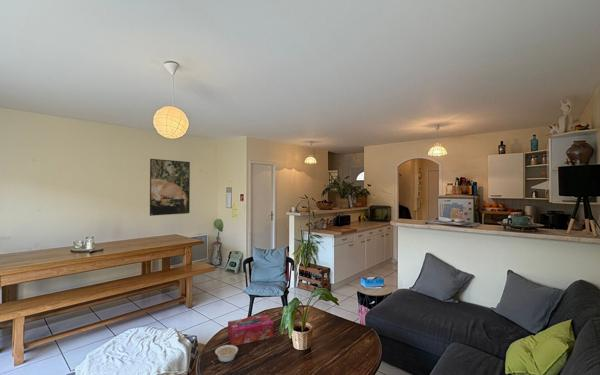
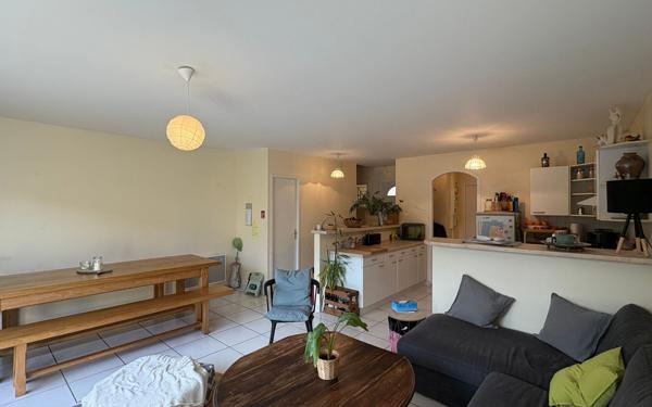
- legume (227, 353)
- tissue box (250, 329)
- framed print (170, 187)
